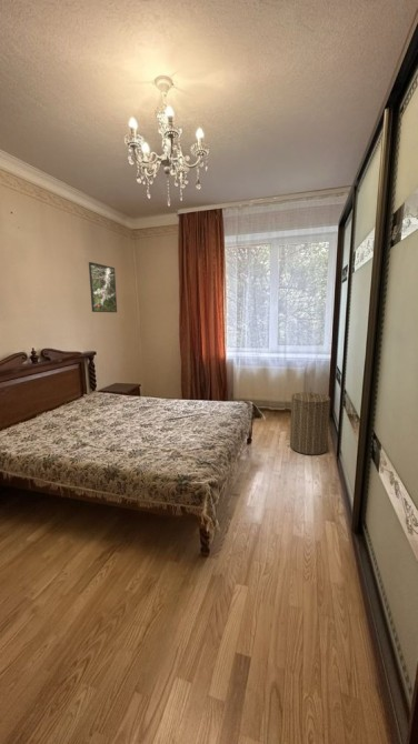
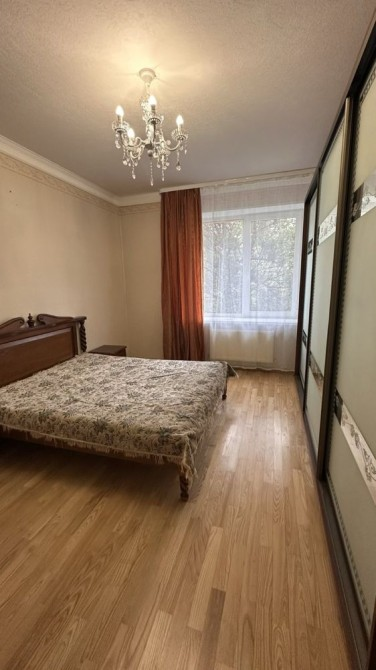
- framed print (103, 289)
- laundry hamper (309, 418)
